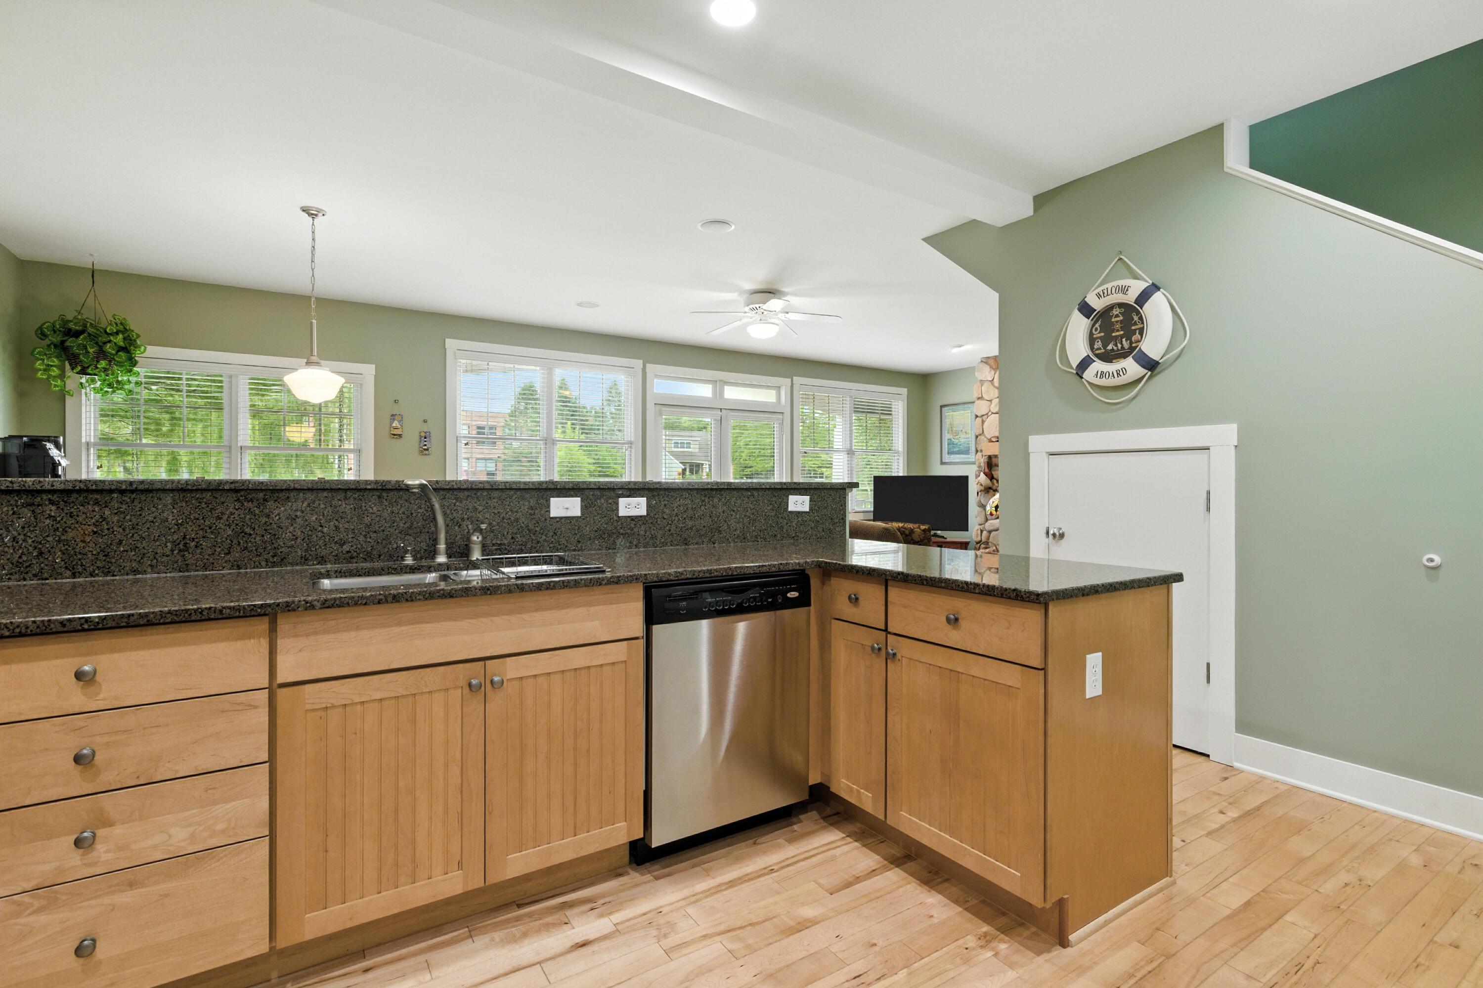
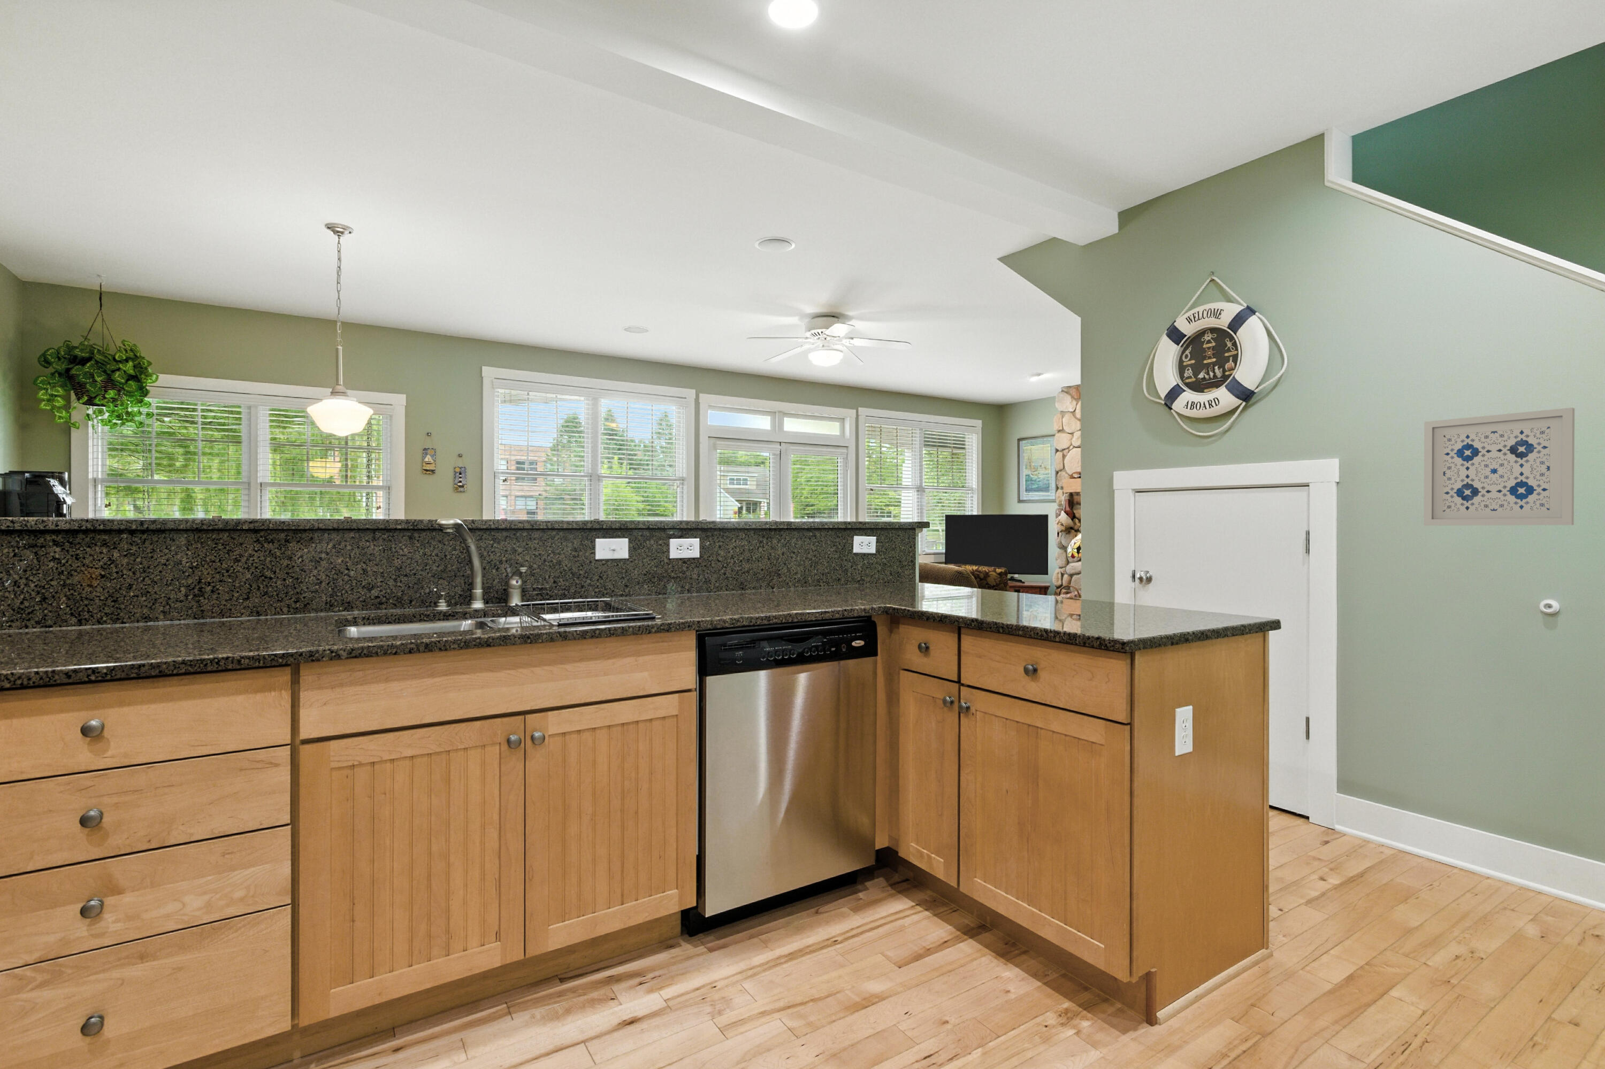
+ wall art (1494, 470)
